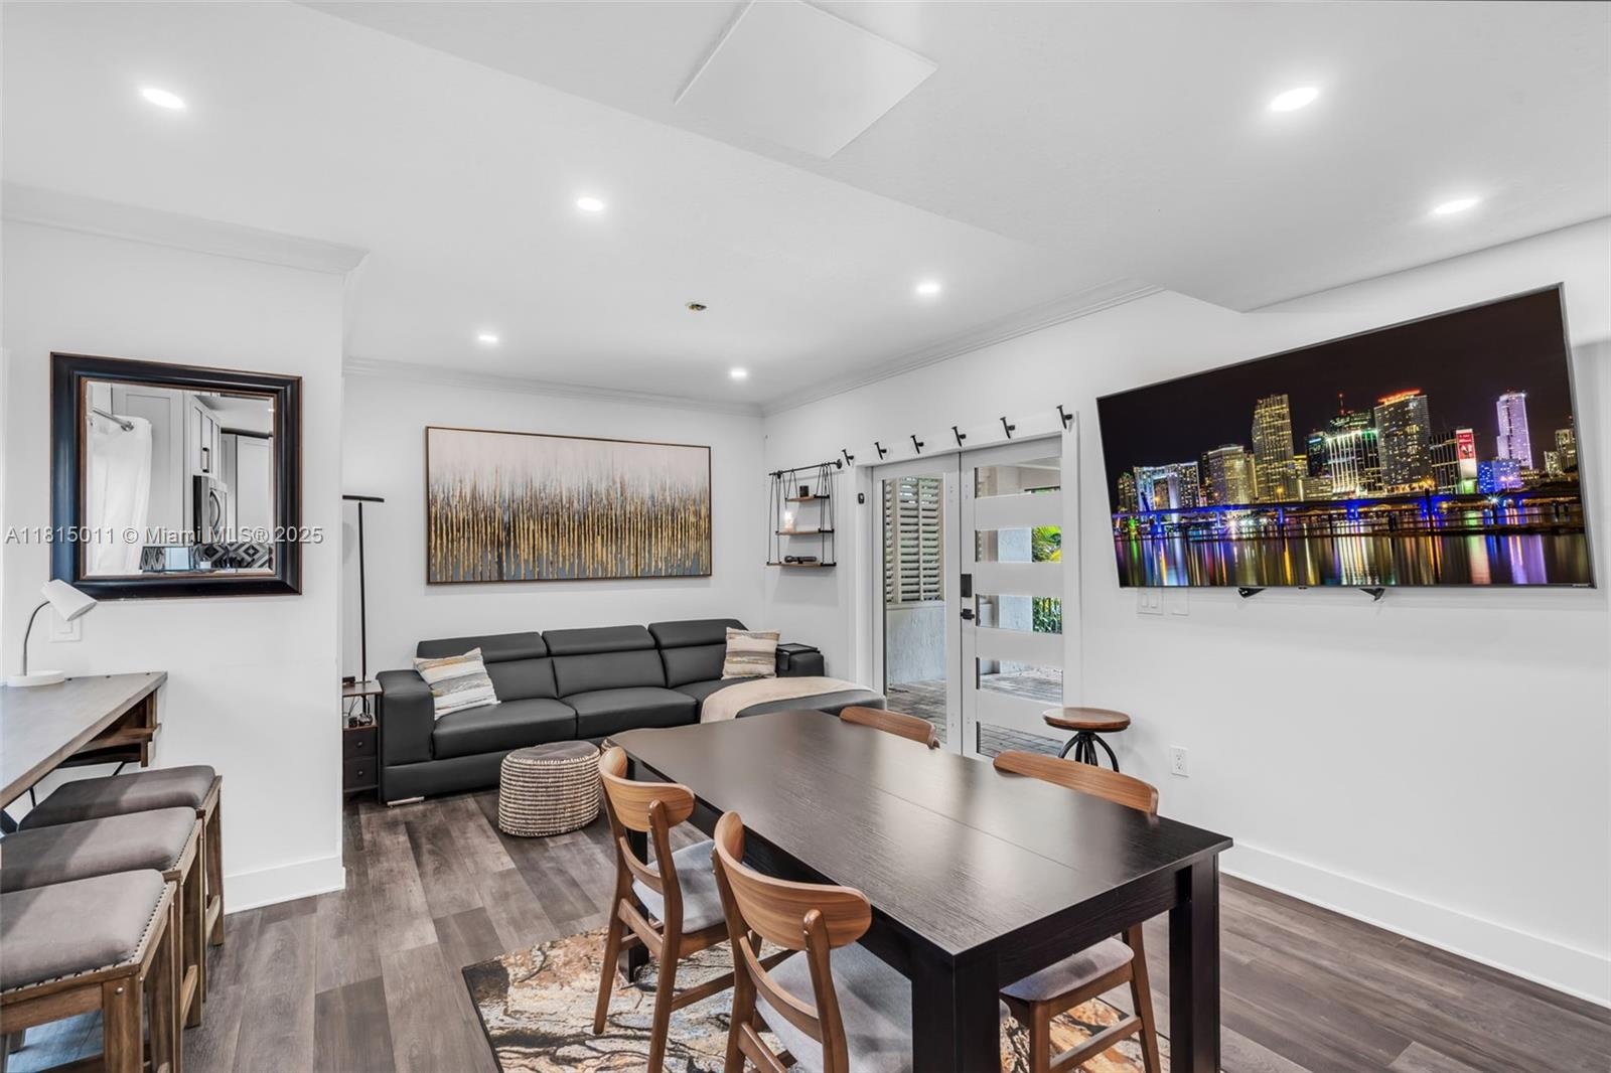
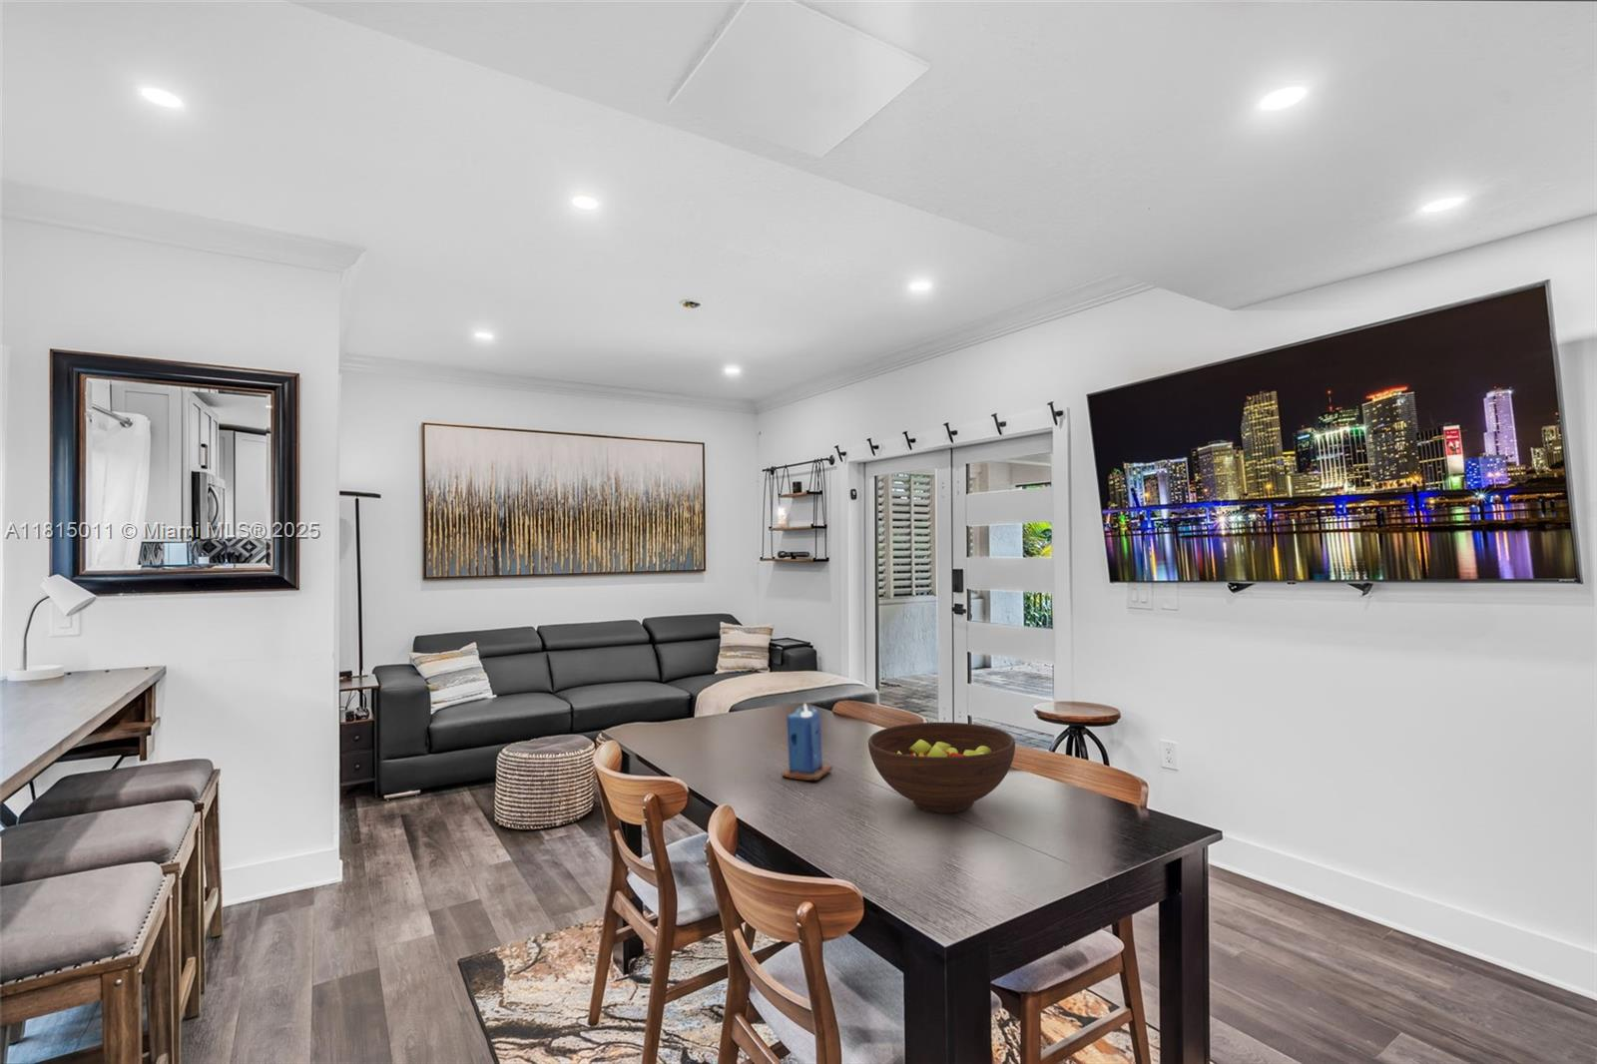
+ fruit bowl (942, 772)
+ candle (805, 737)
